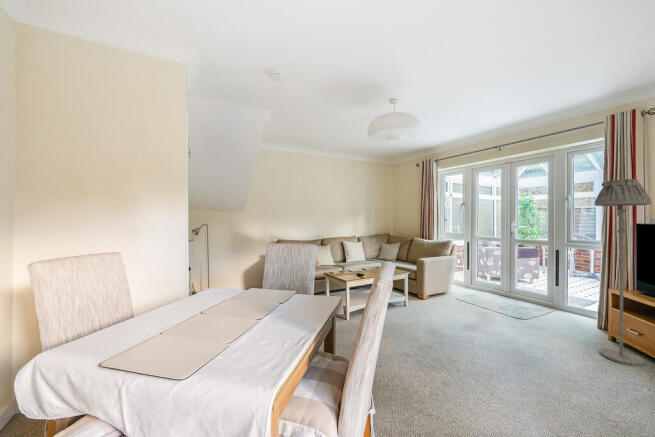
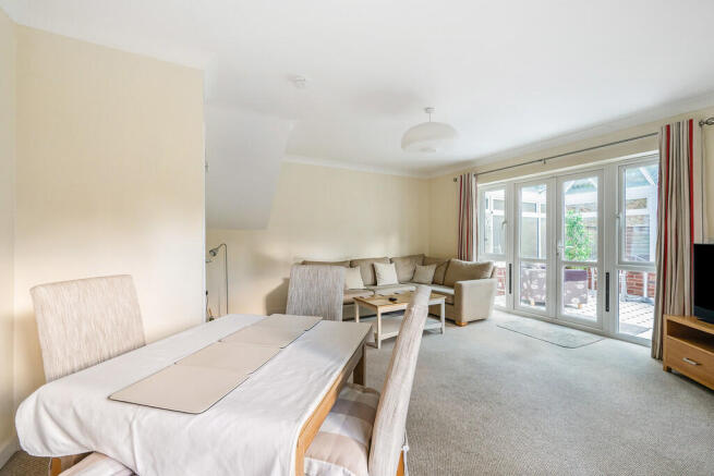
- floor lamp (621, 268)
